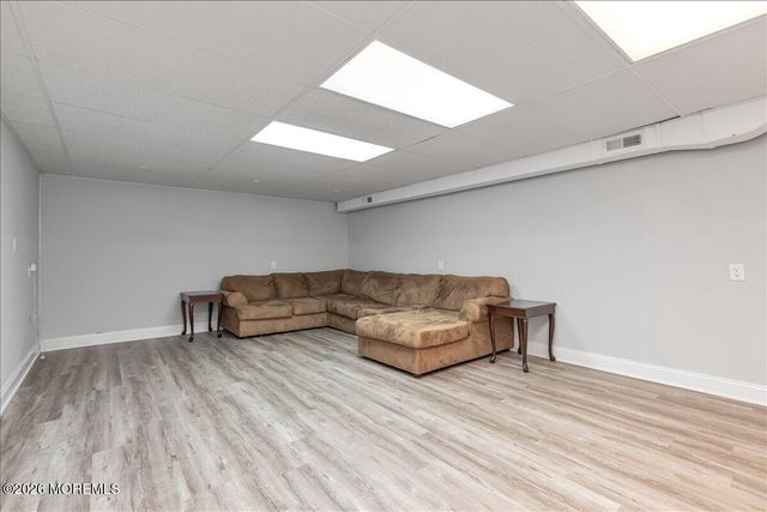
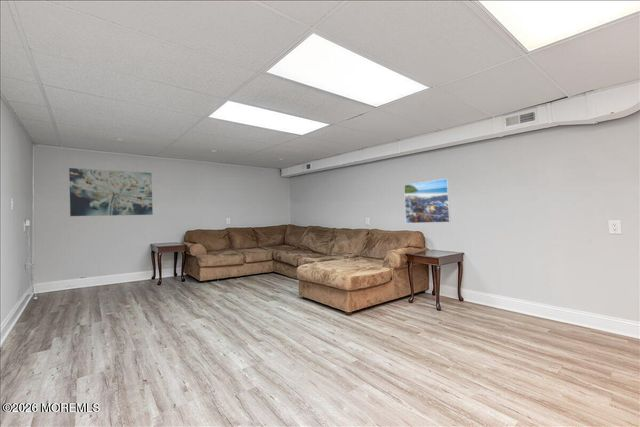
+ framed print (425, 202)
+ wall art (113, 193)
